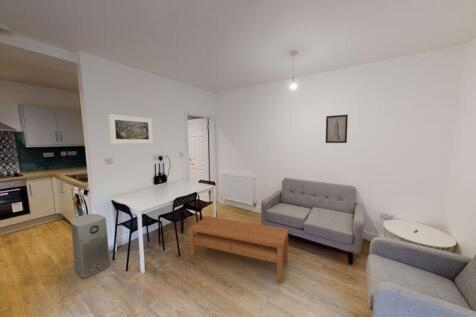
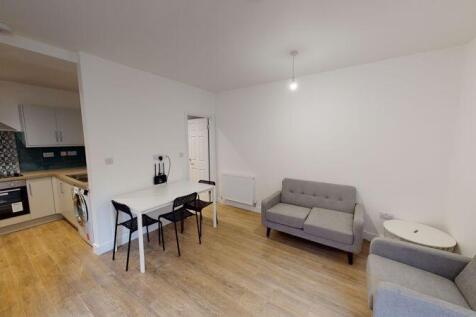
- coffee table (238, 244)
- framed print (132, 130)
- wall art (336, 129)
- air purifier (89, 243)
